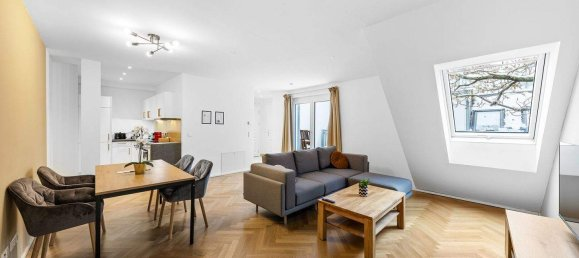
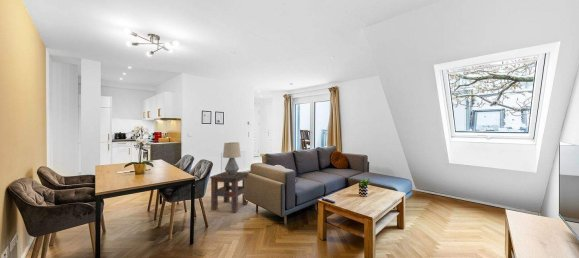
+ lamp (231, 158)
+ side table (230, 189)
